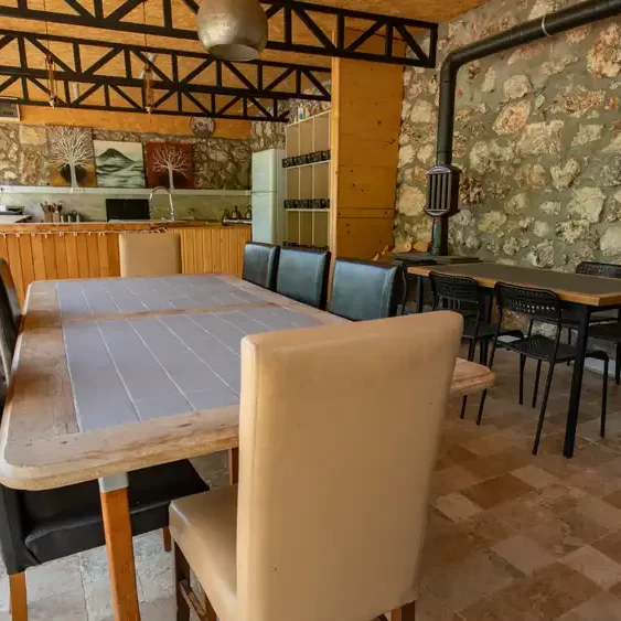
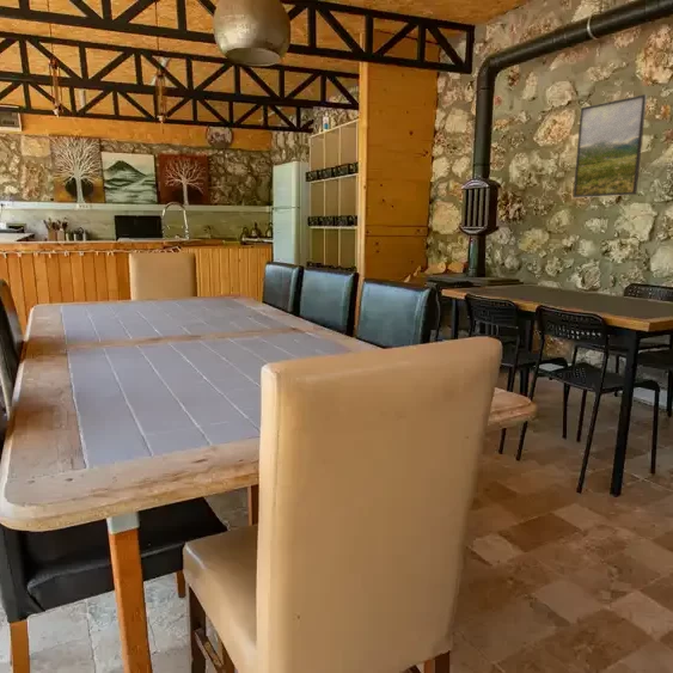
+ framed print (607, 149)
